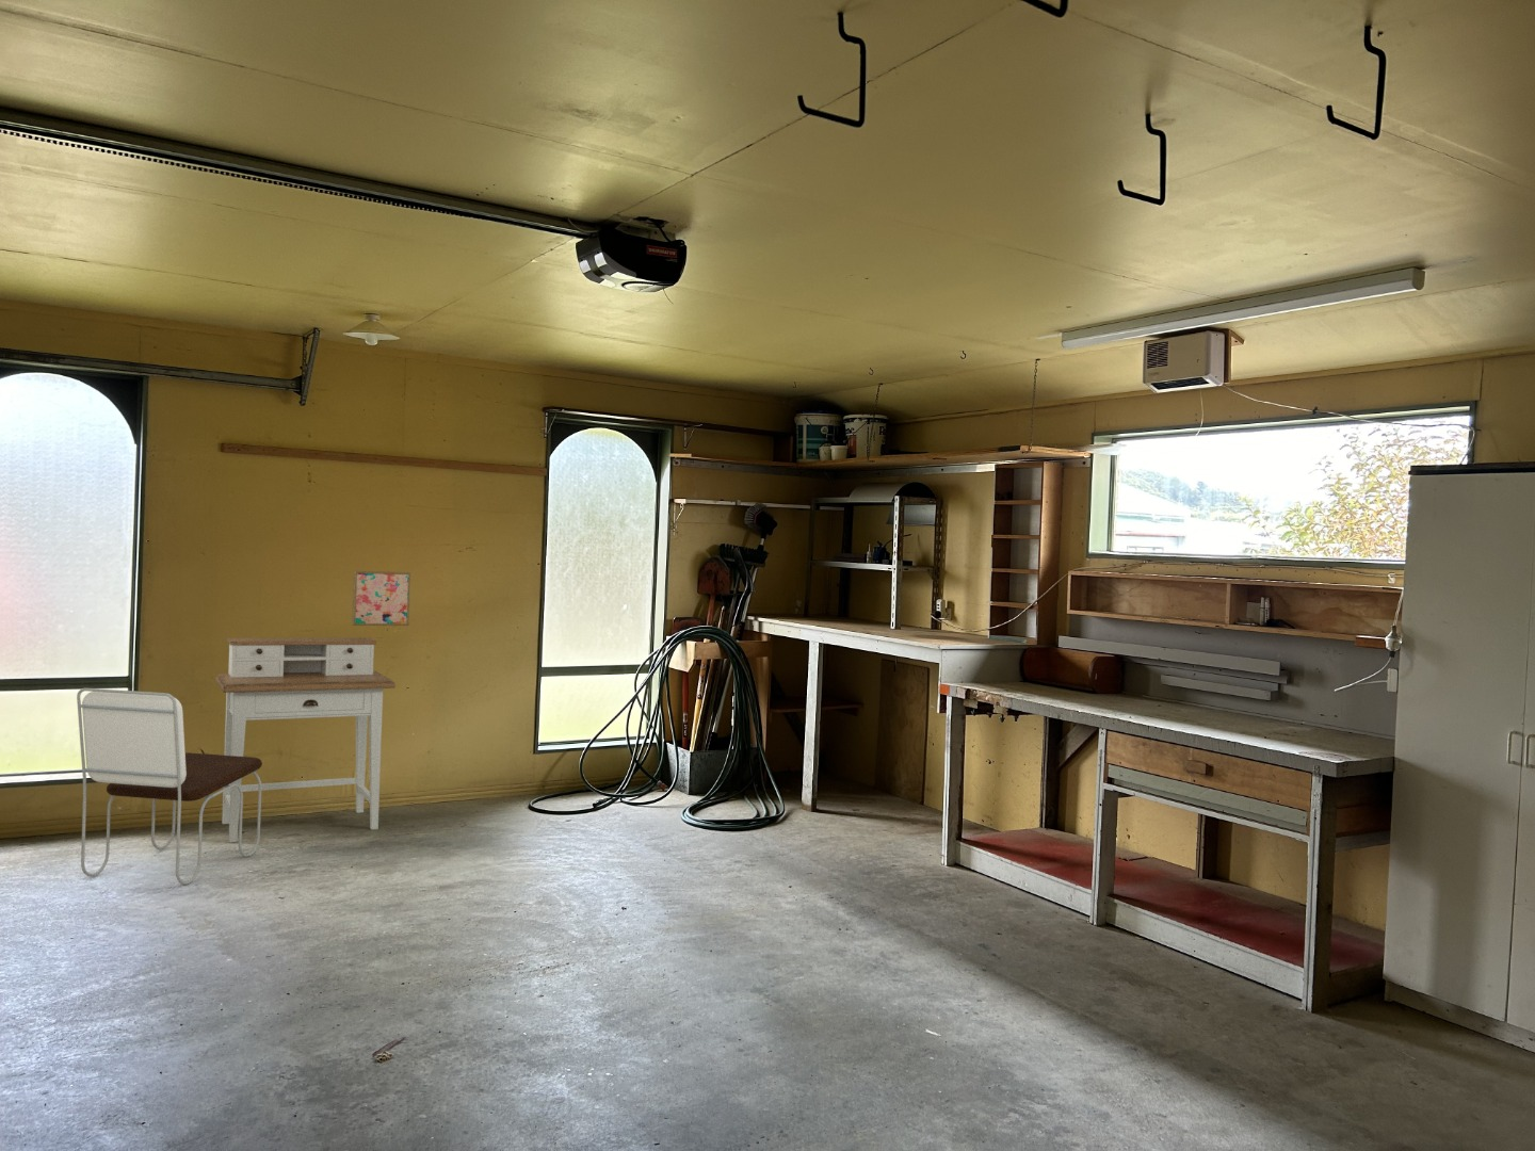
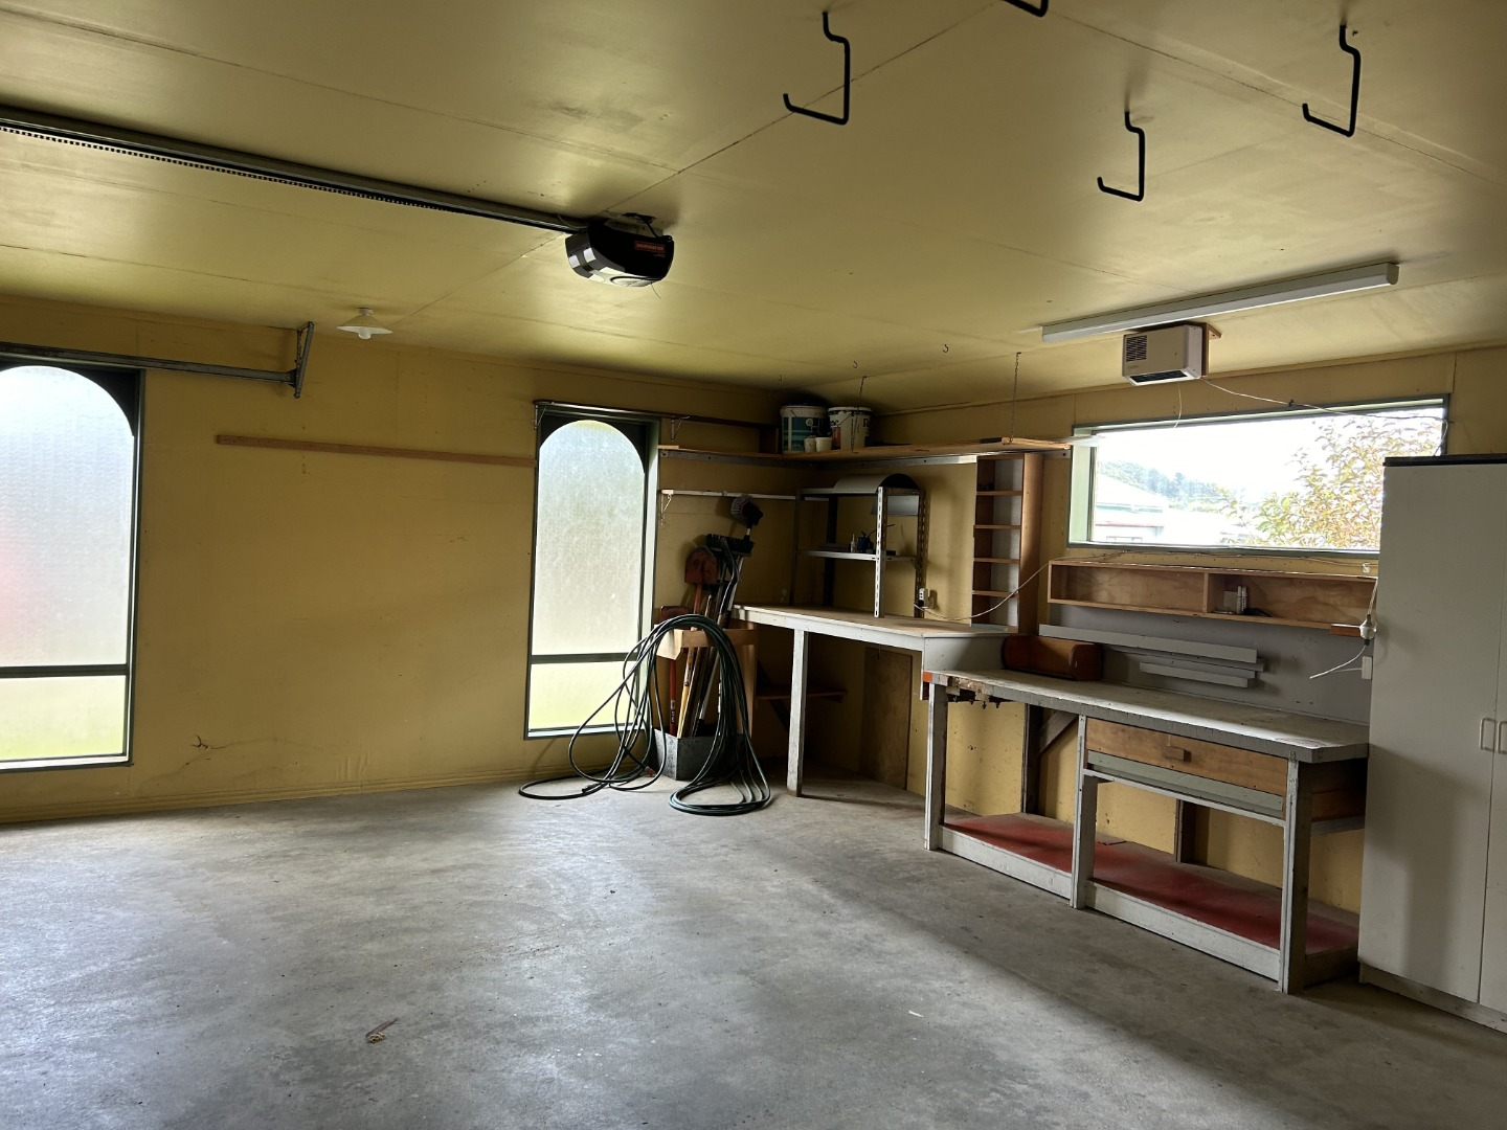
- chair (176, 774)
- wall art (382, 598)
- desk (302, 717)
